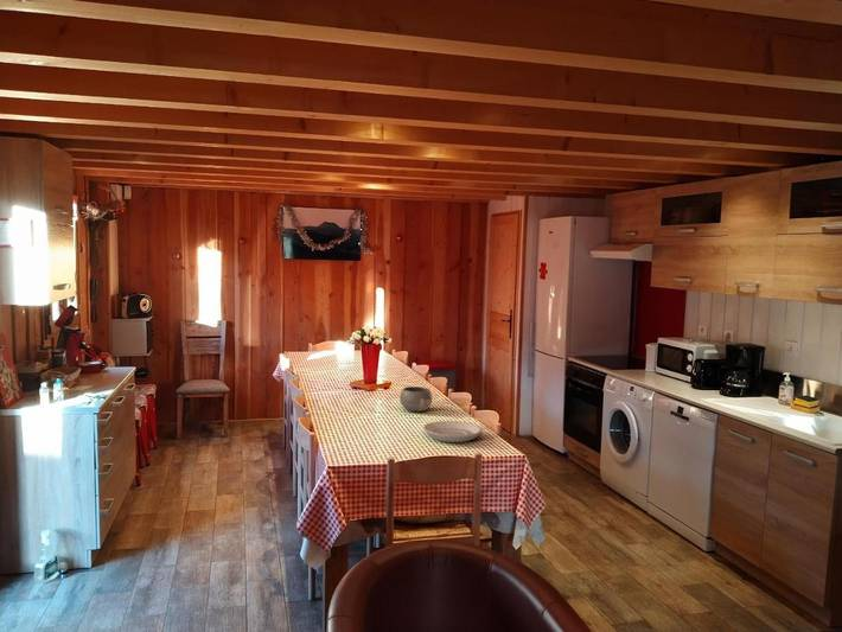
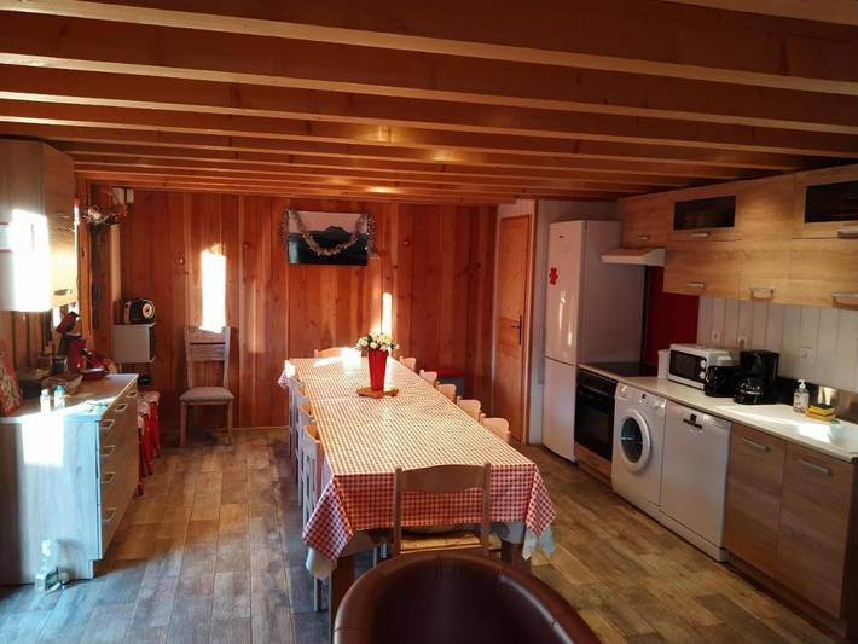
- plate (452, 432)
- bowl (415, 400)
